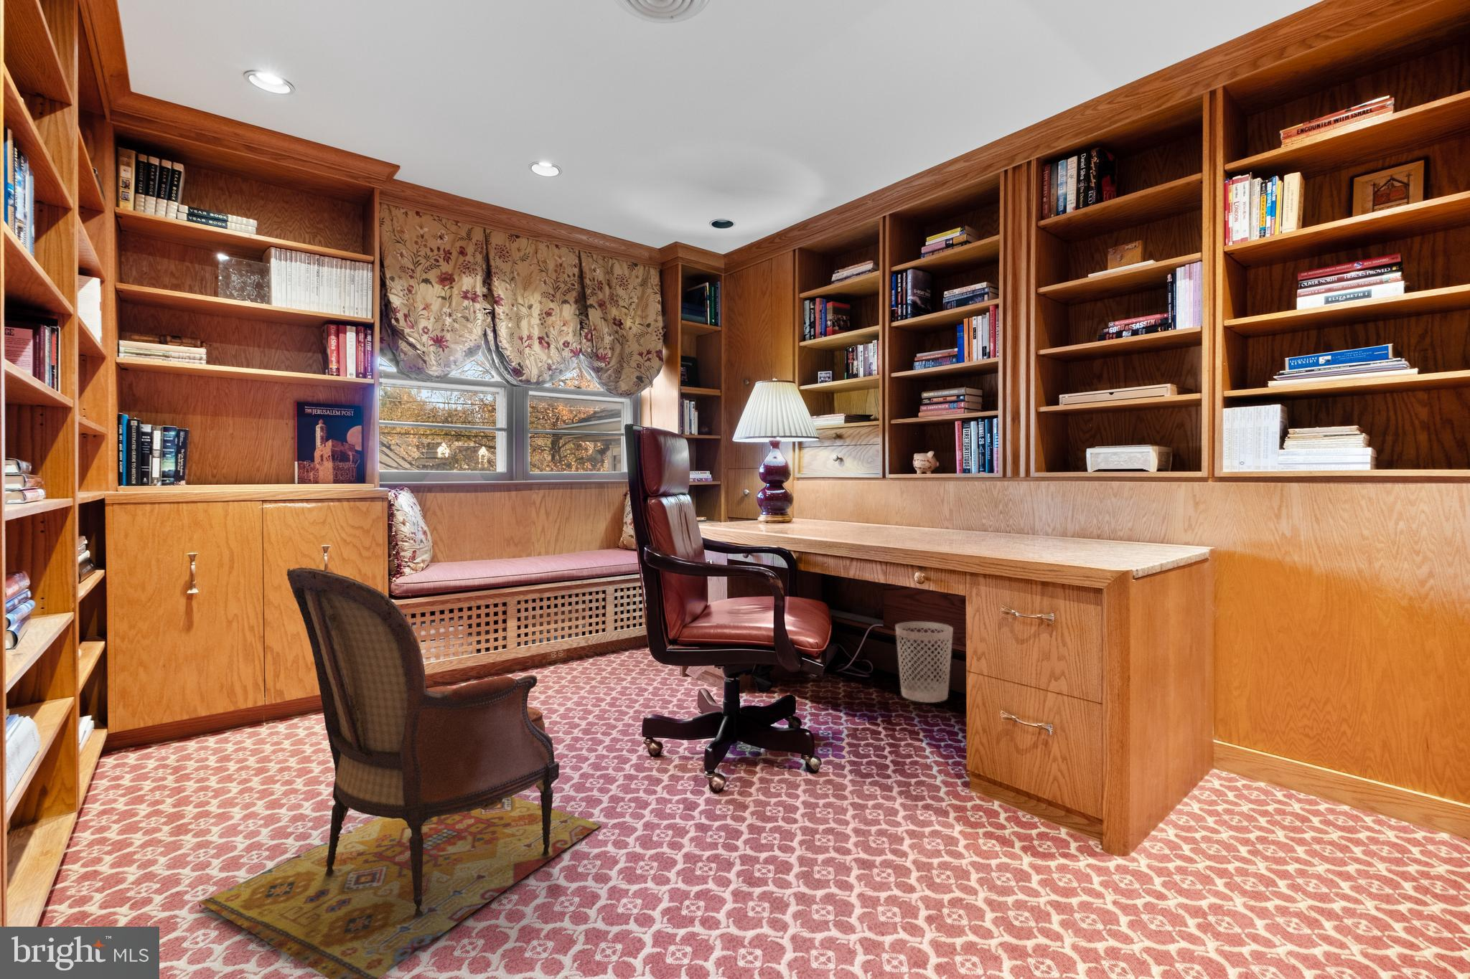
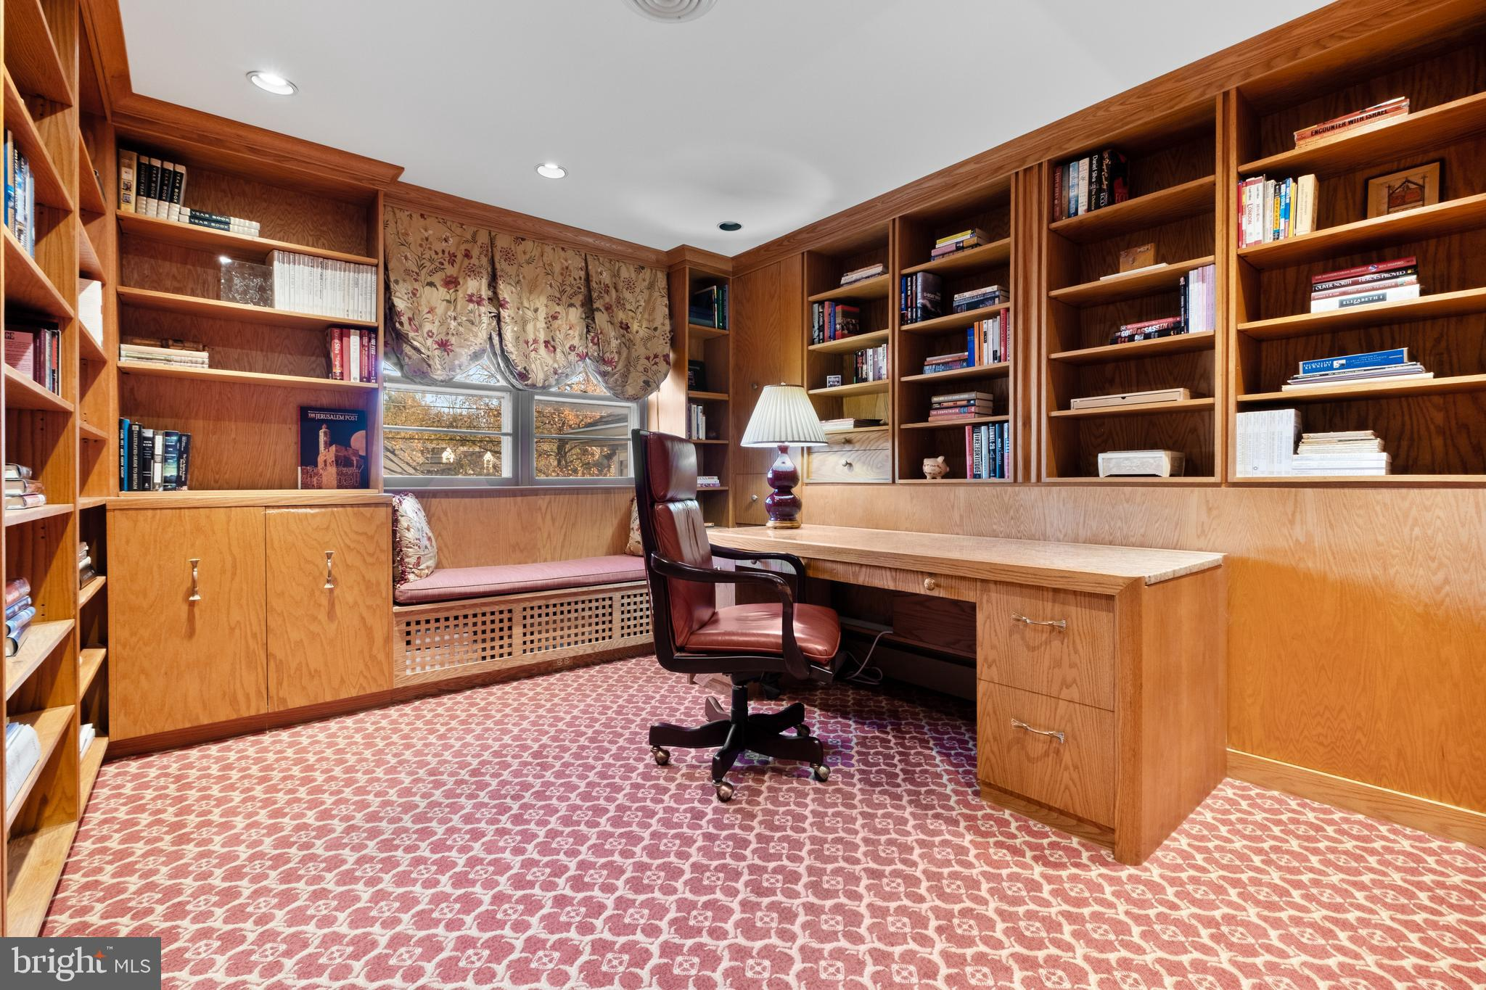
- wastebasket (924, 661)
- armchair (420, 706)
